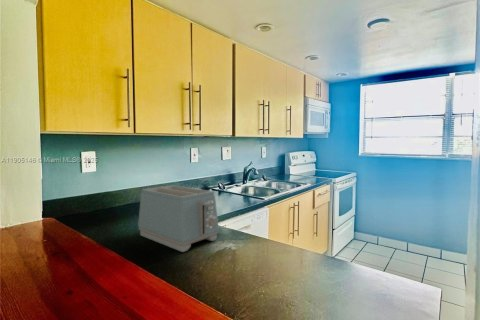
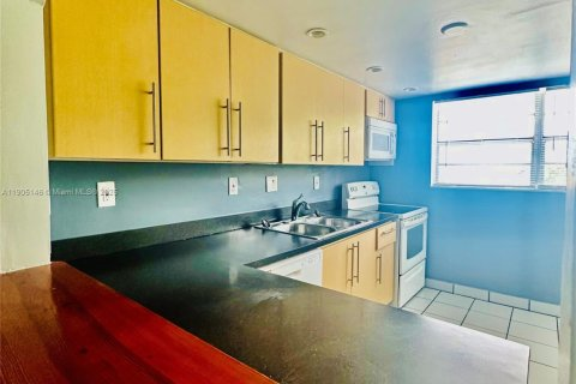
- toaster (180, 215)
